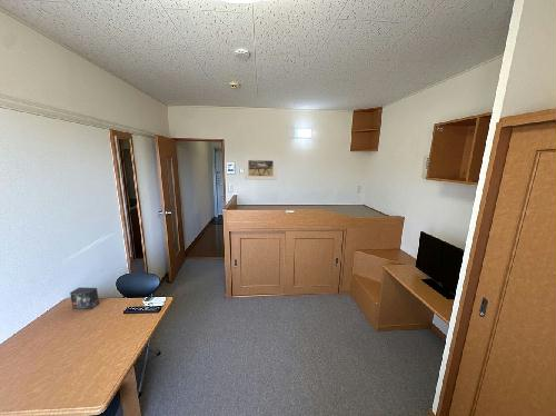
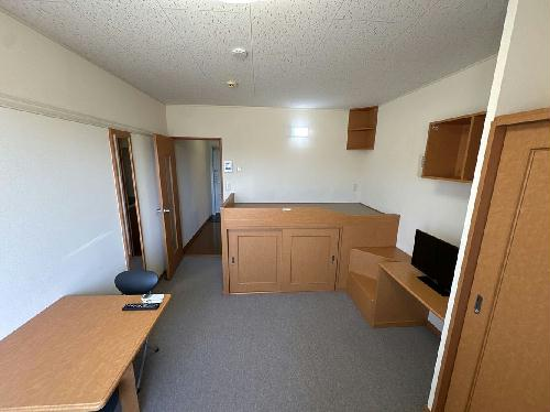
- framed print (260, 168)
- small box (85, 298)
